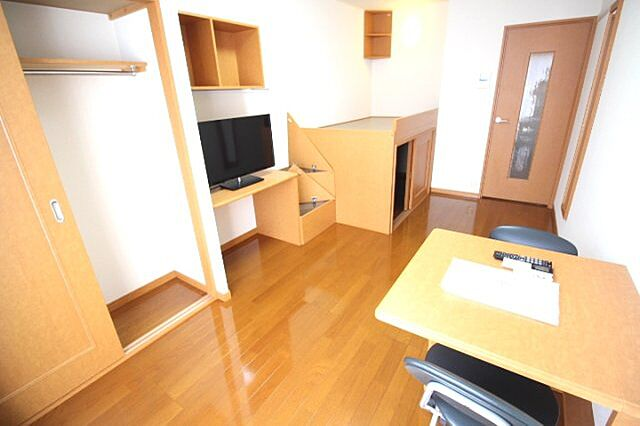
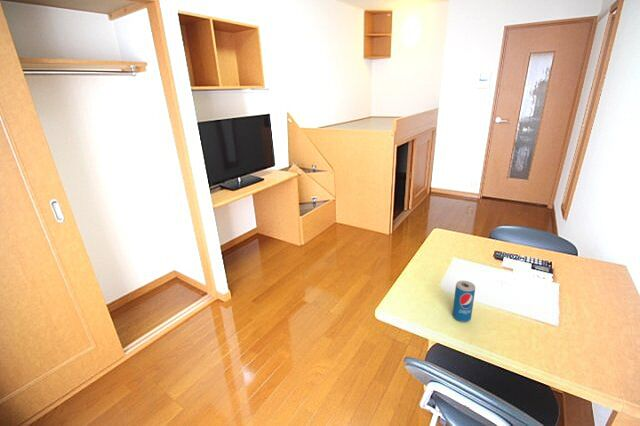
+ beverage can (463, 301)
